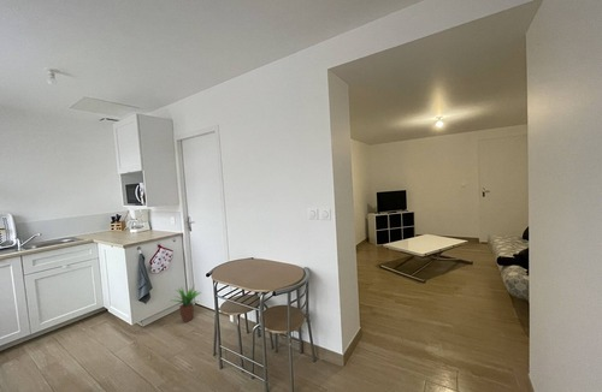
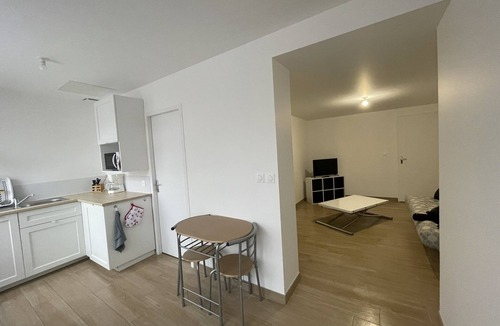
- potted plant (189, 302)
